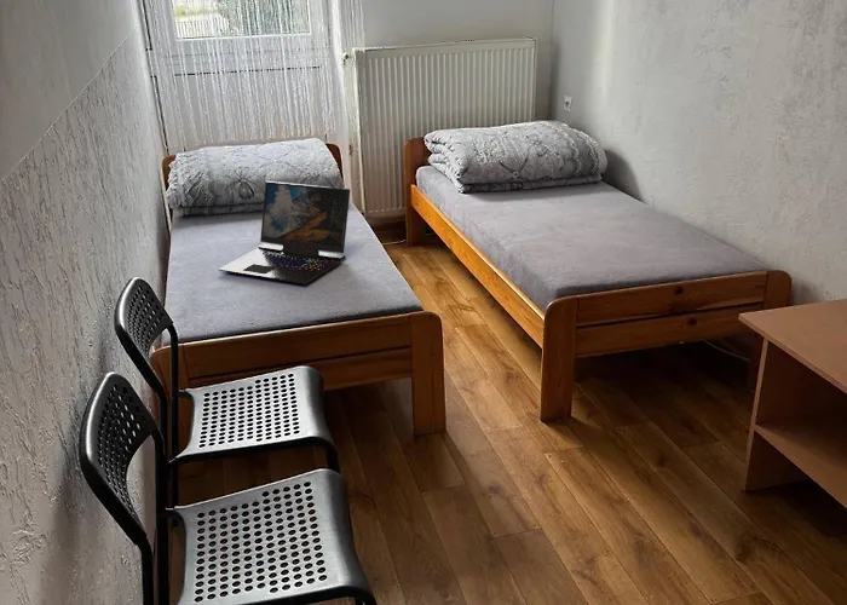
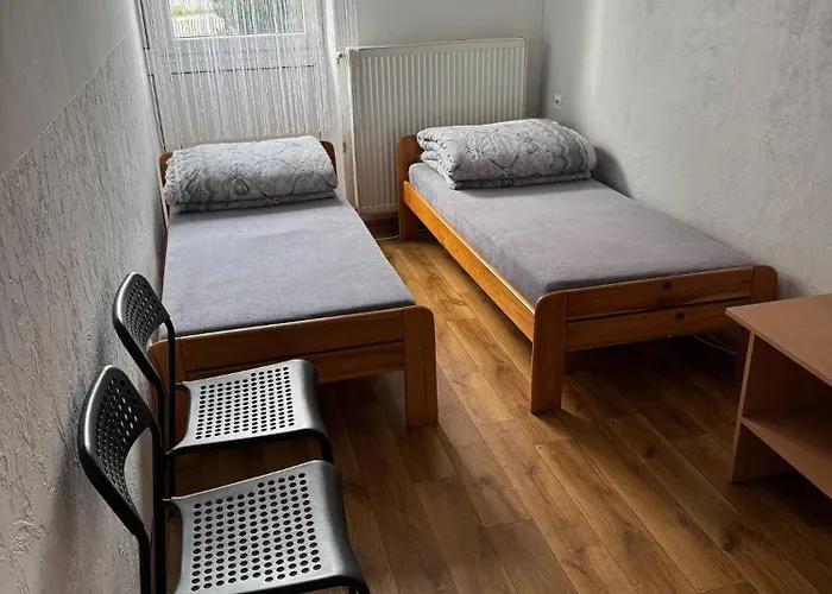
- laptop (284, 230)
